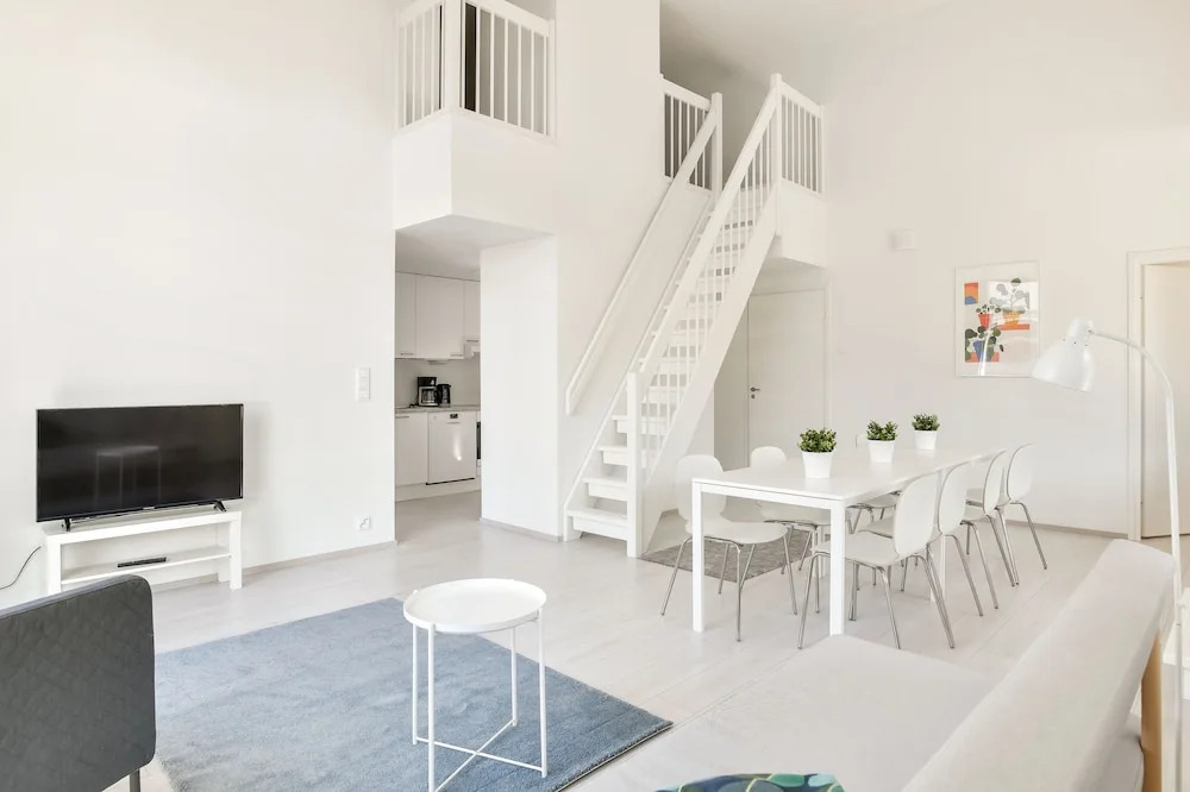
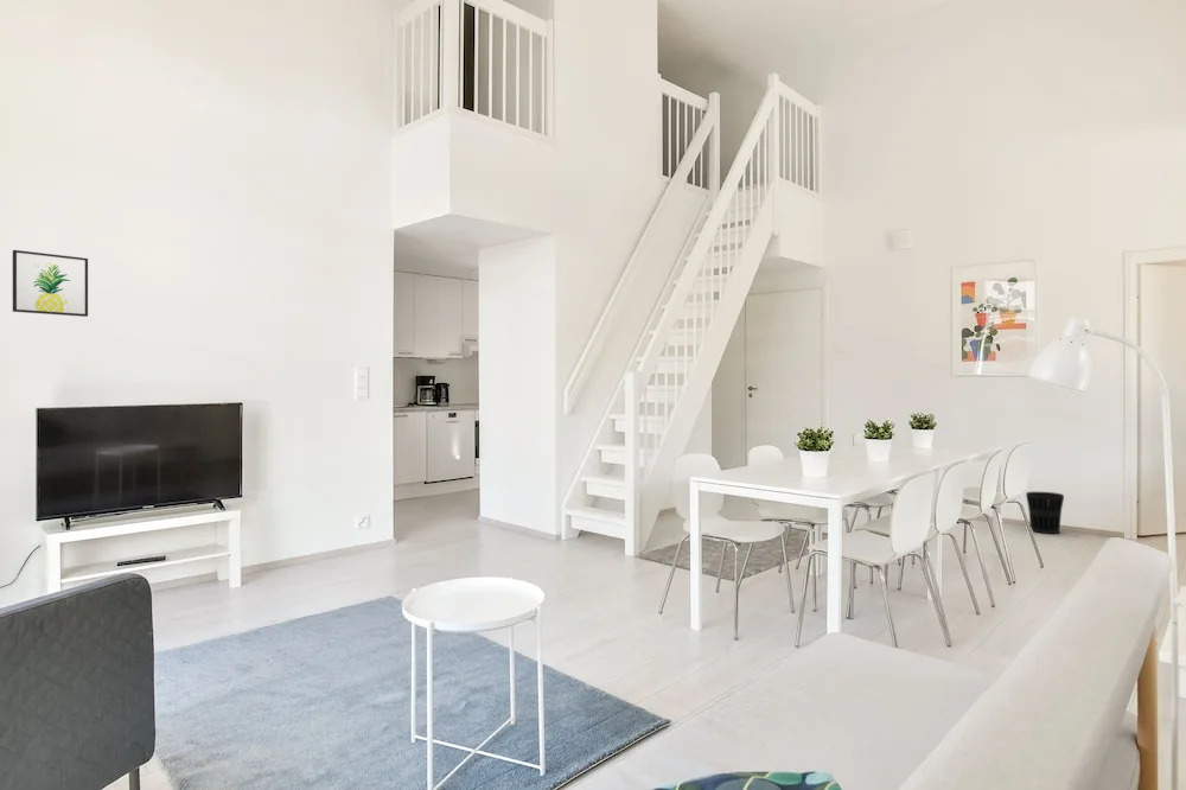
+ wall art (51, 283)
+ wastebasket (1045, 512)
